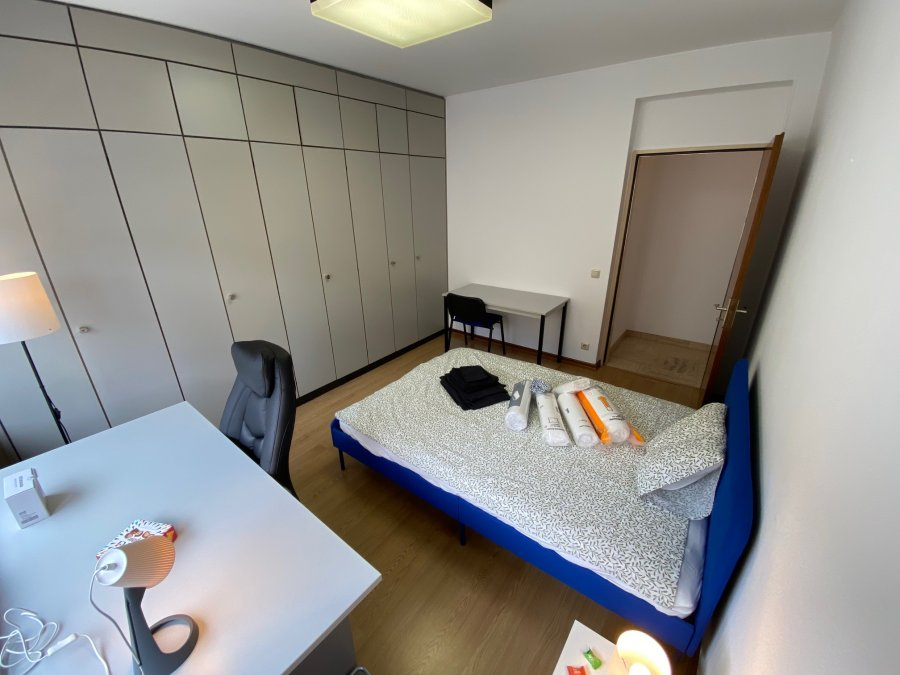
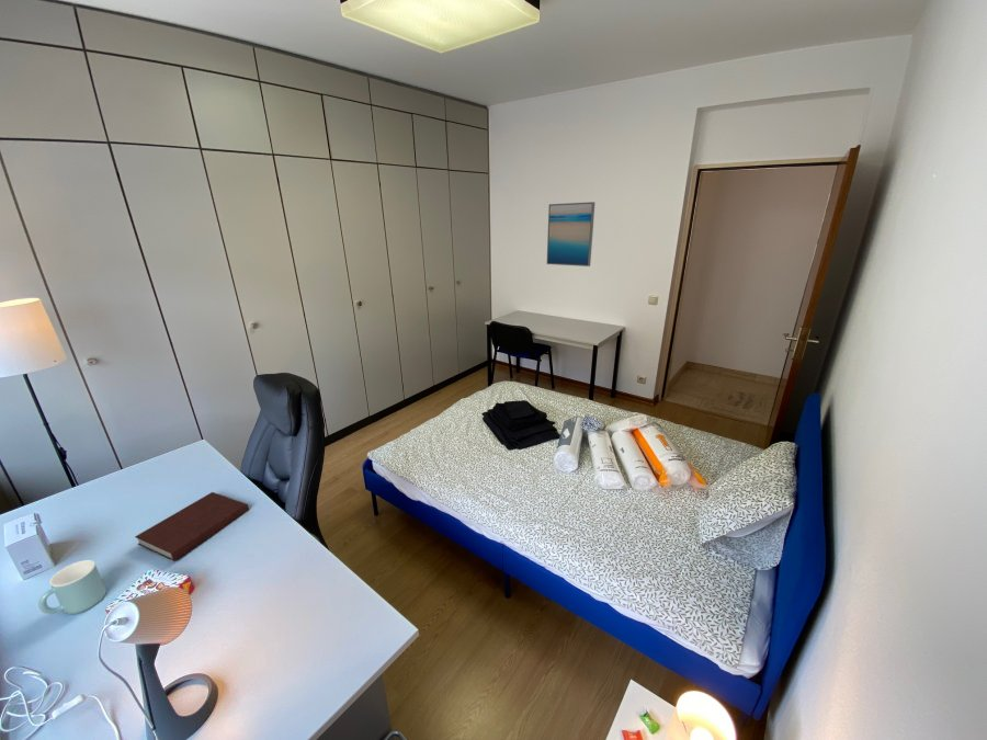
+ mug (71, 591)
+ wall art (569, 235)
+ notebook (195, 523)
